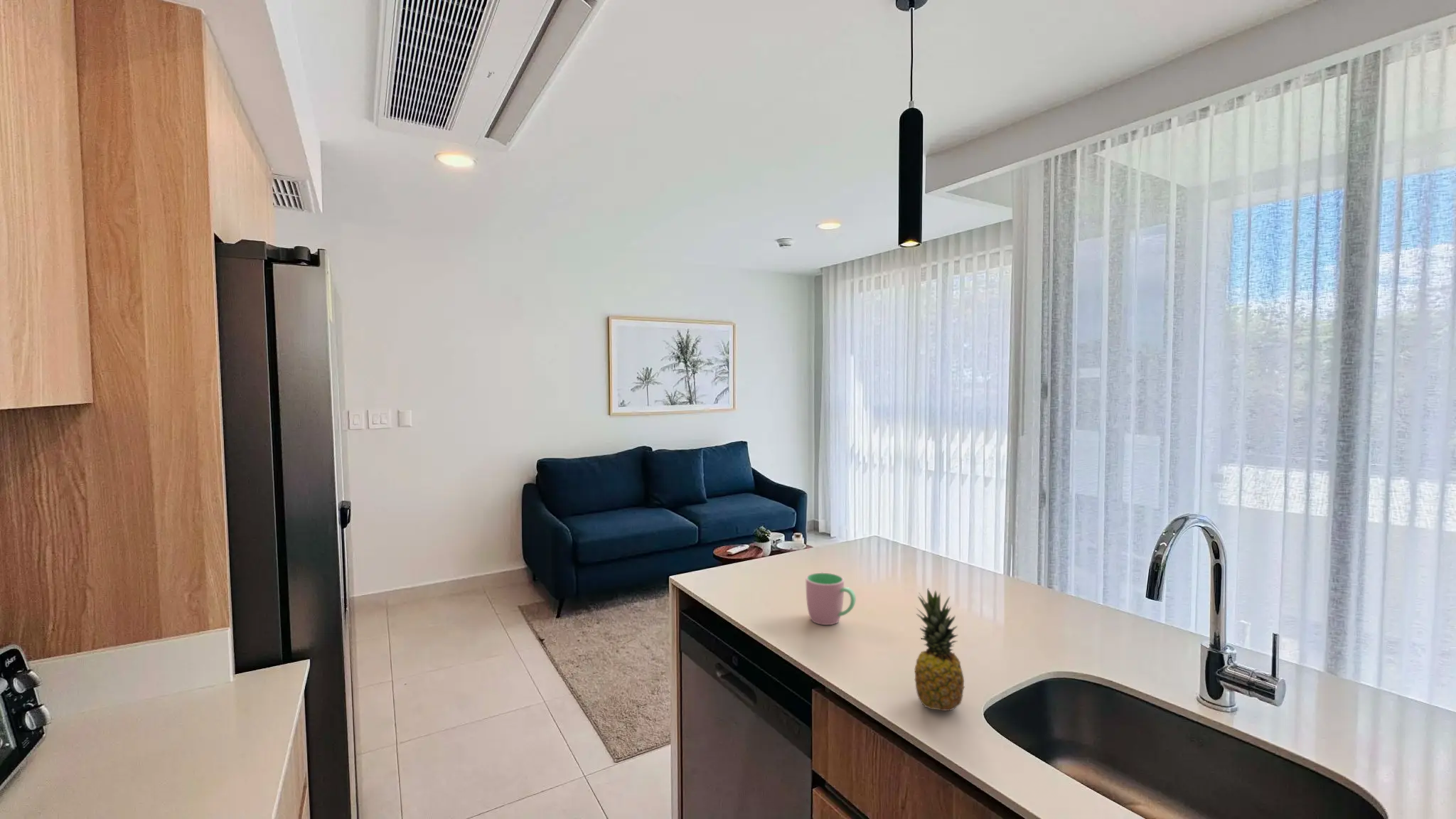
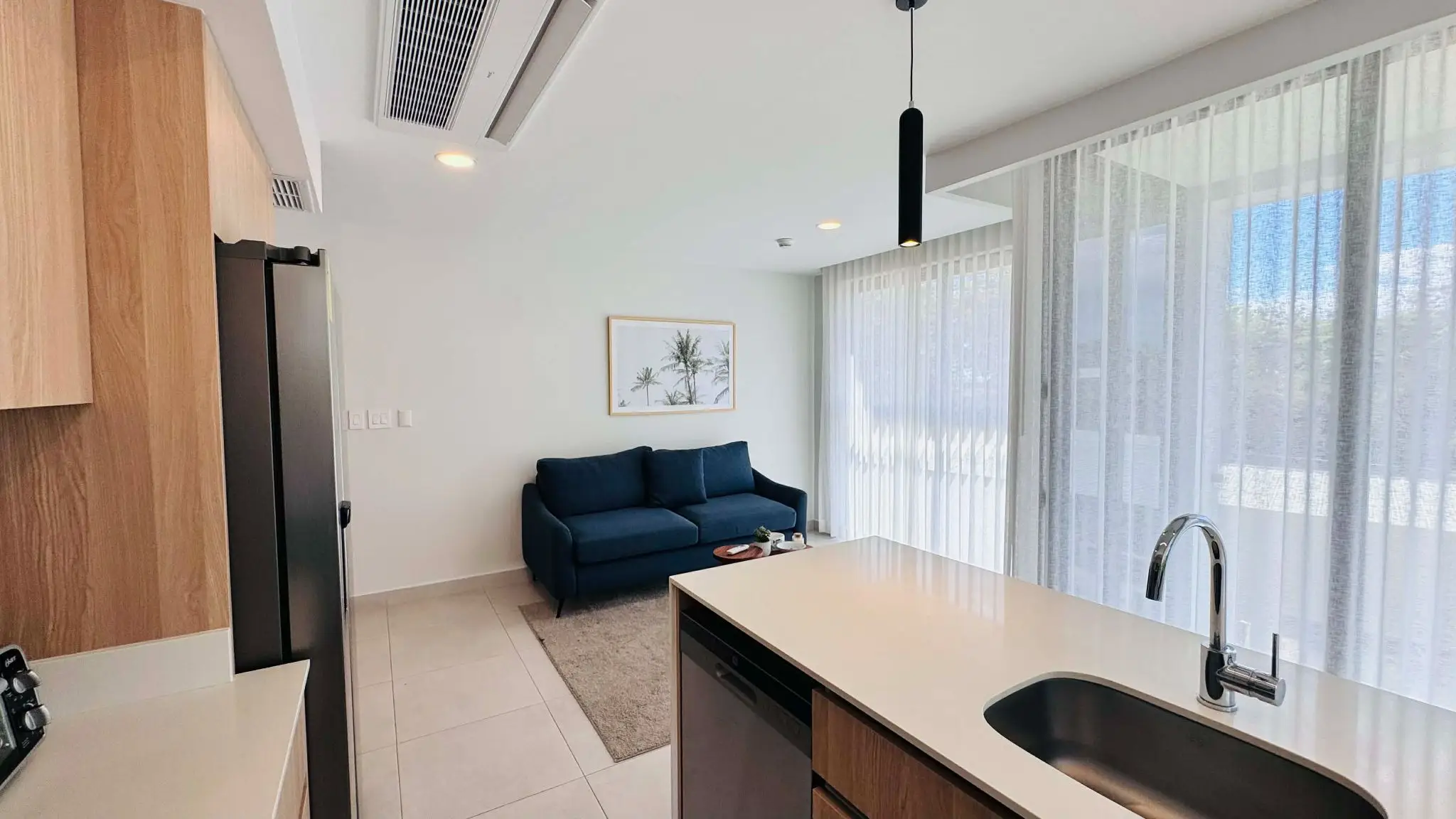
- fruit (938, 648)
- cup (830, 600)
